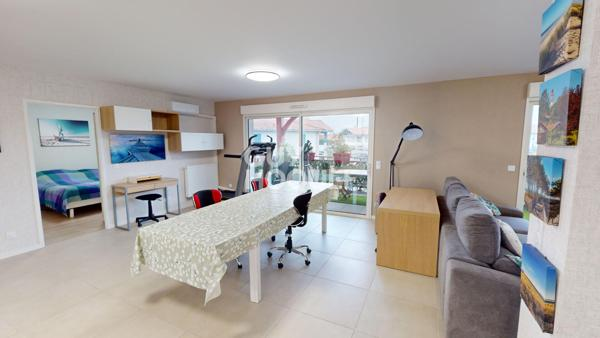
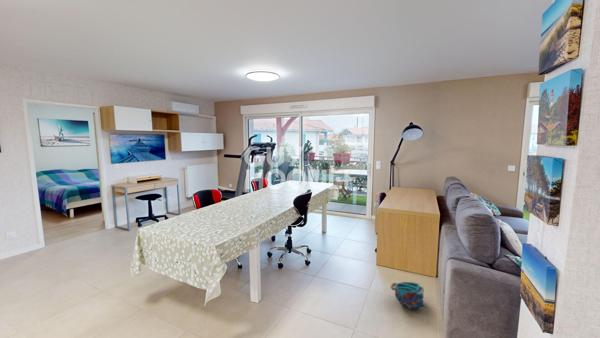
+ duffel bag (409, 294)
